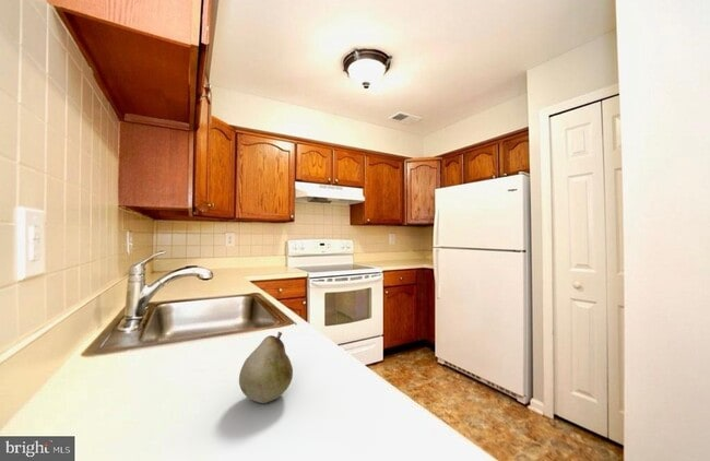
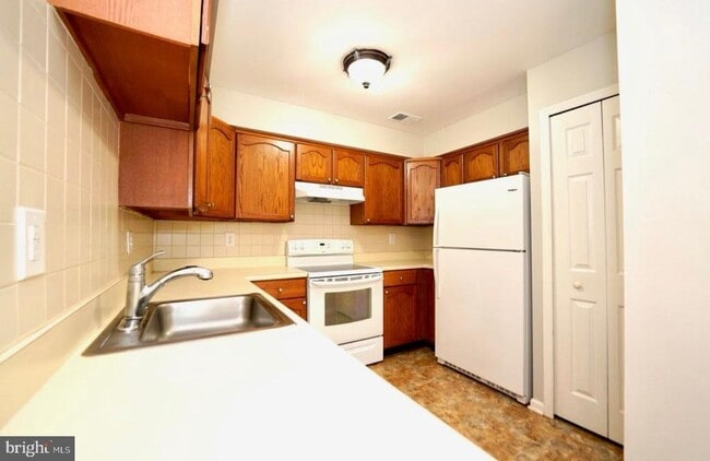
- fruit (265, 366)
